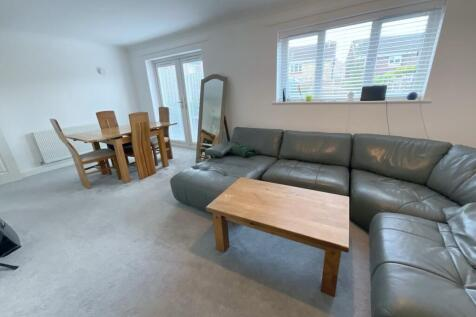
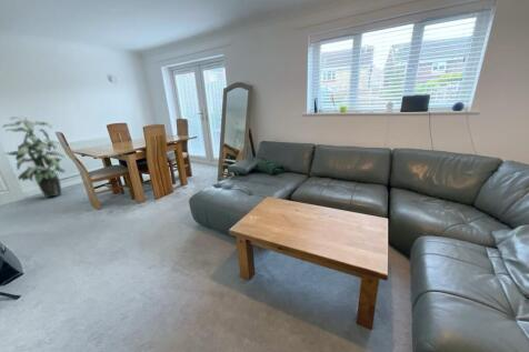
+ indoor plant (37, 158)
